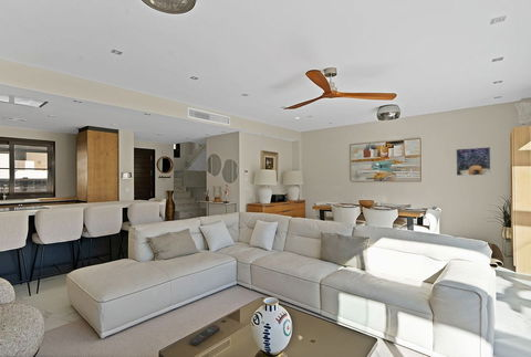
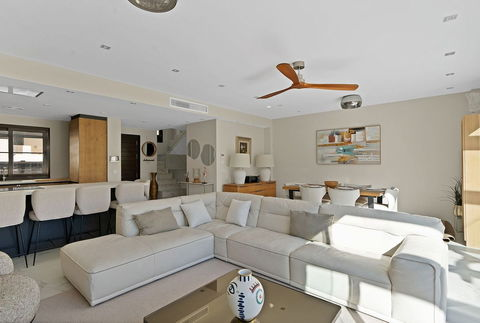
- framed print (472, 161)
- remote control (205, 334)
